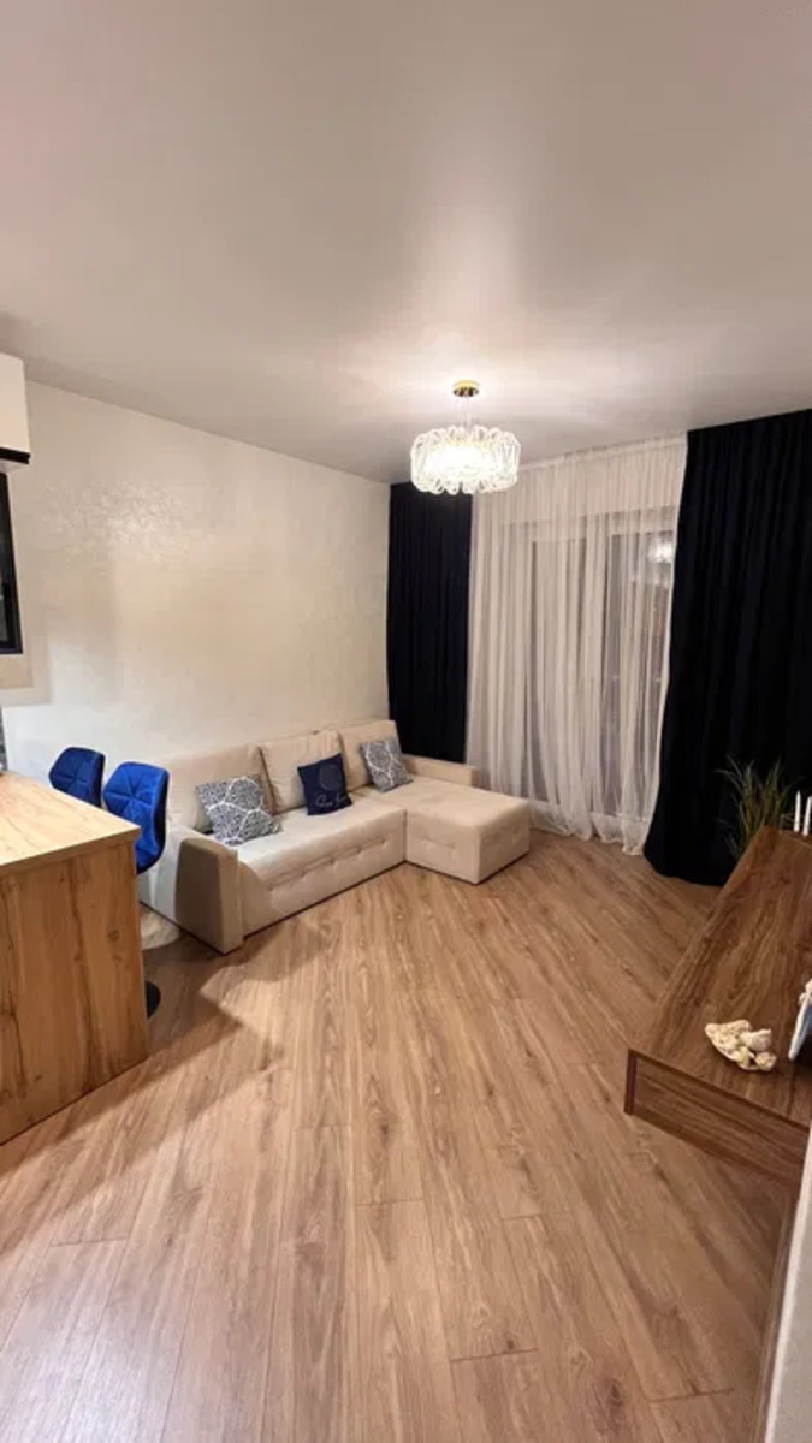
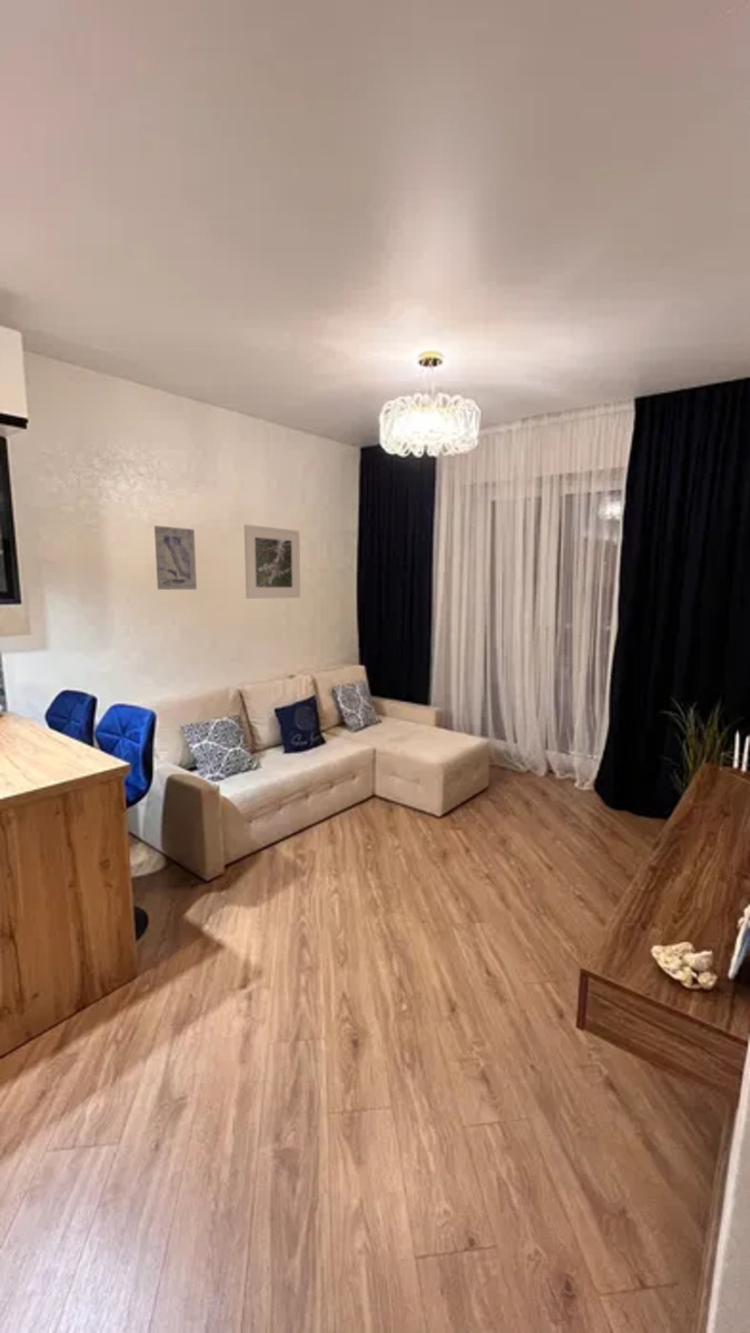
+ wall art (176, 559)
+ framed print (273, 563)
